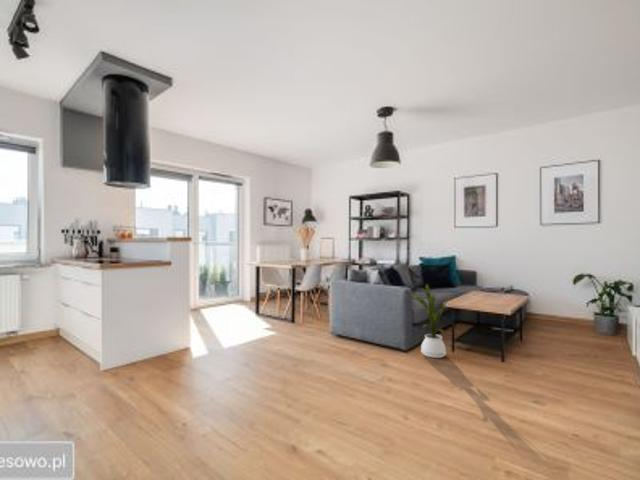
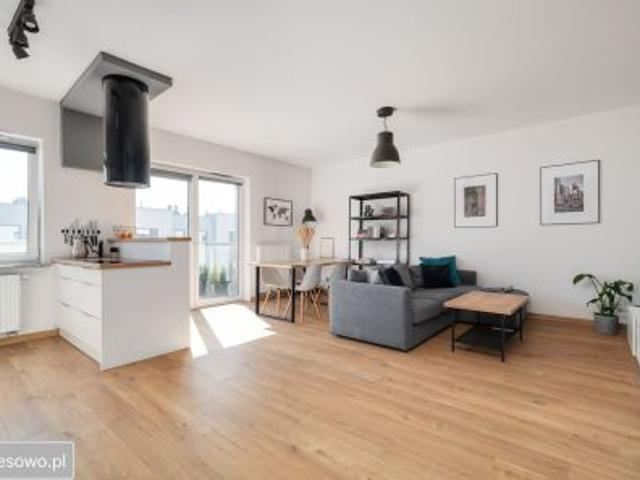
- house plant (431, 318)
